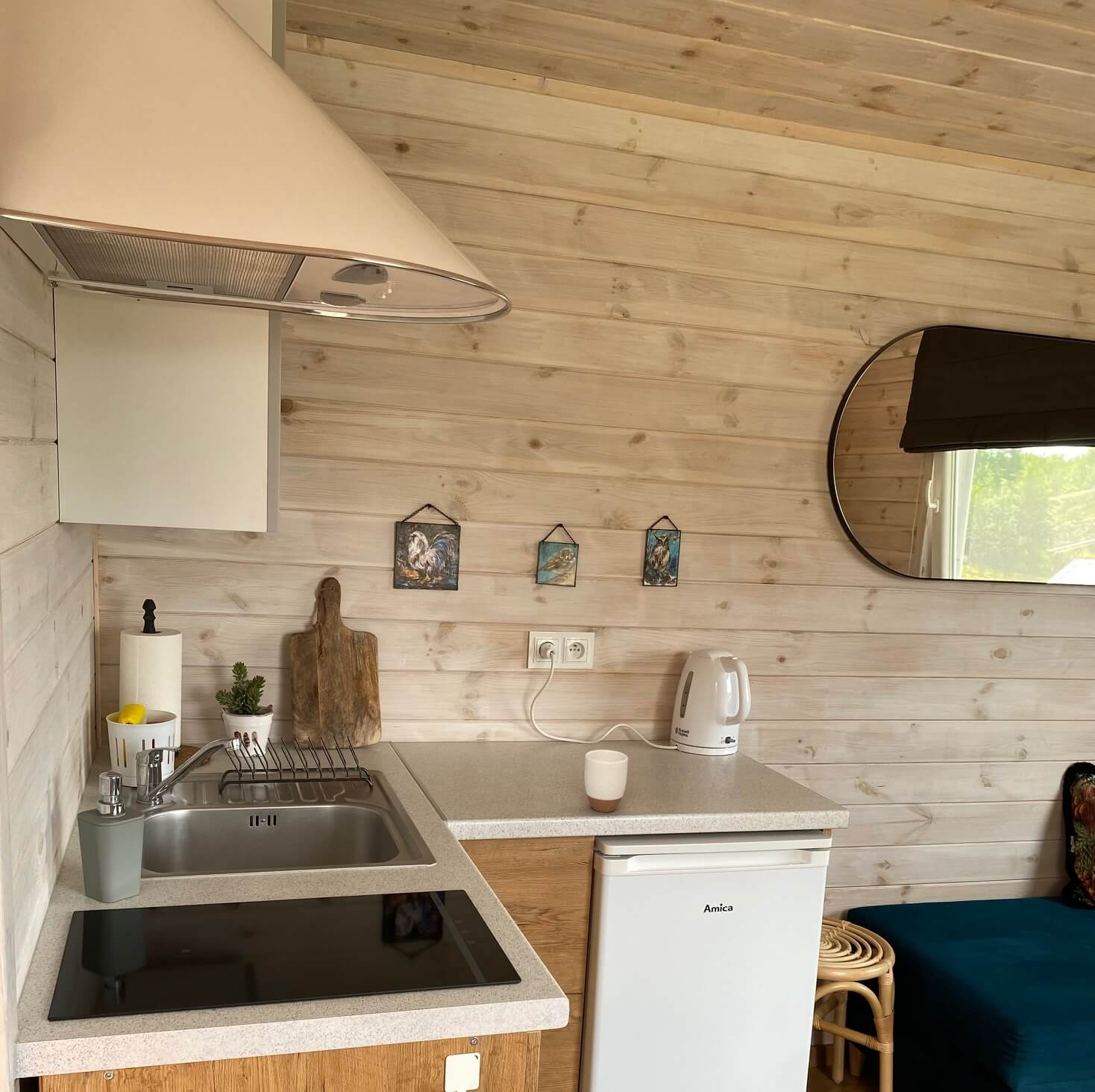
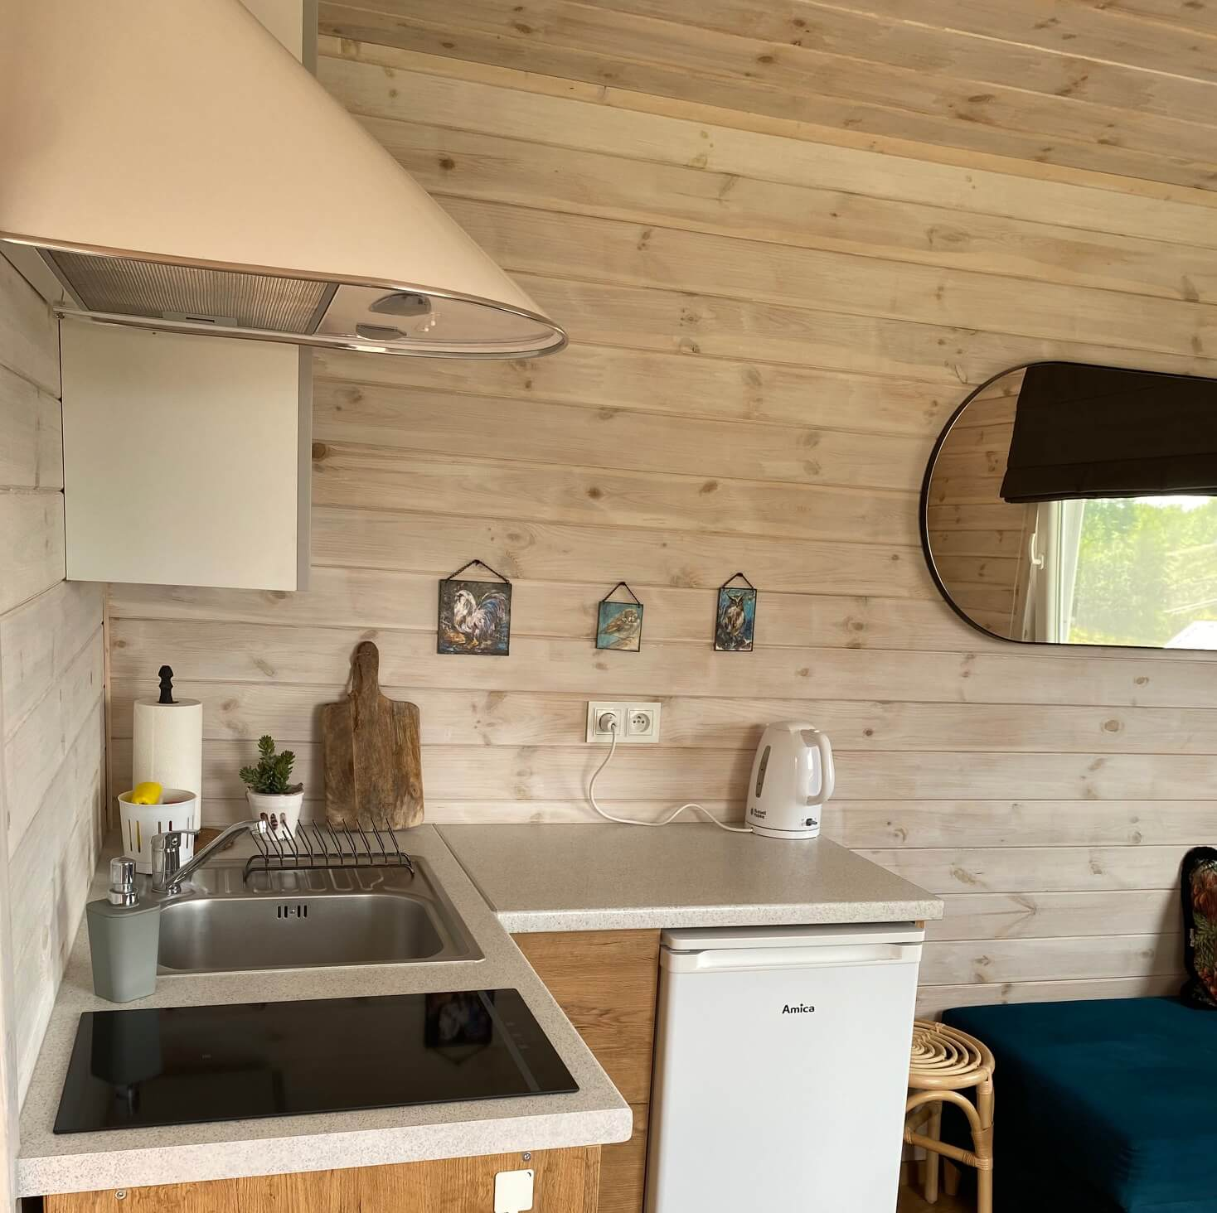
- mug (608, 779)
